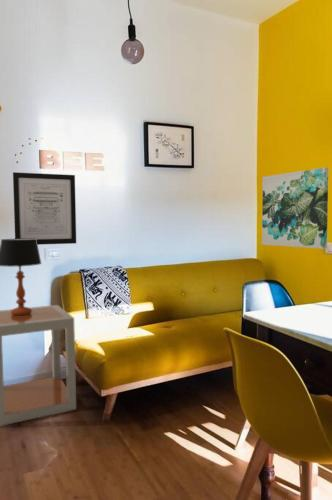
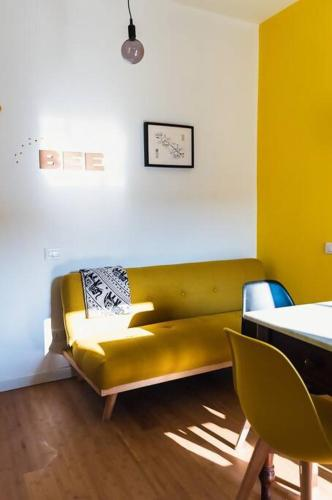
- wall art (45, 209)
- table lamp (20, 276)
- side table (35, 380)
- wall art (292, 209)
